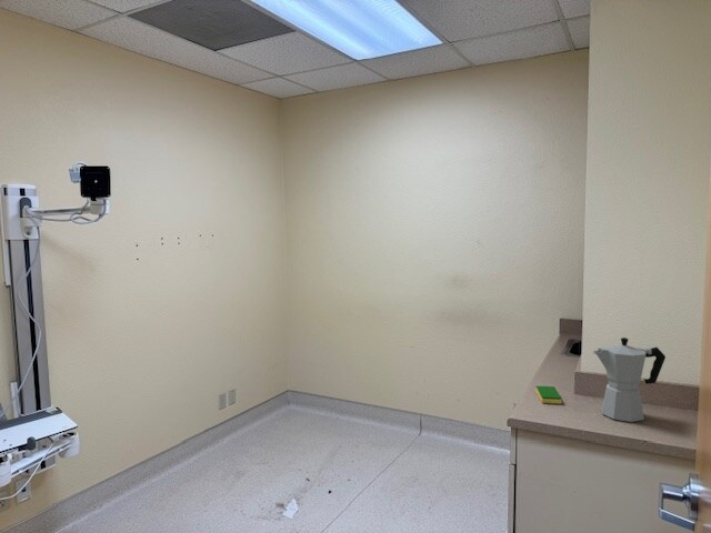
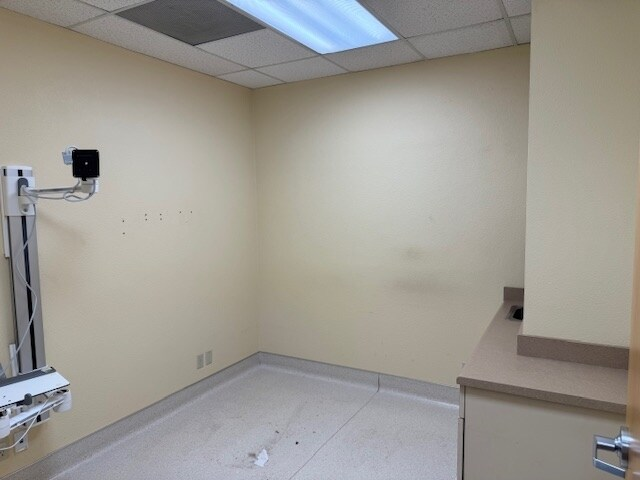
- dish sponge (548, 394)
- moka pot (628, 376)
